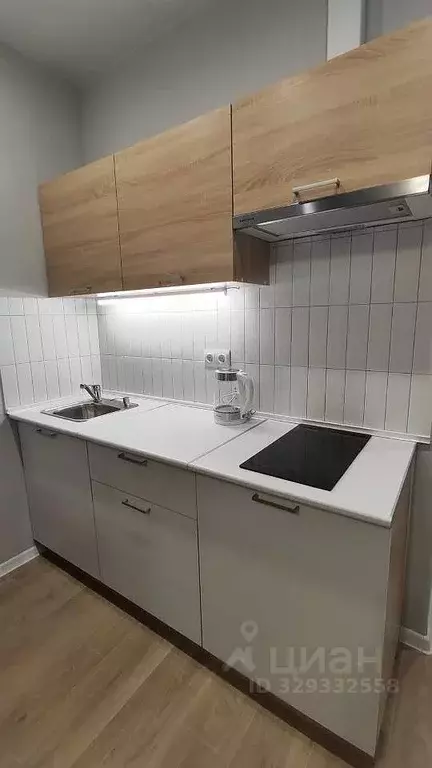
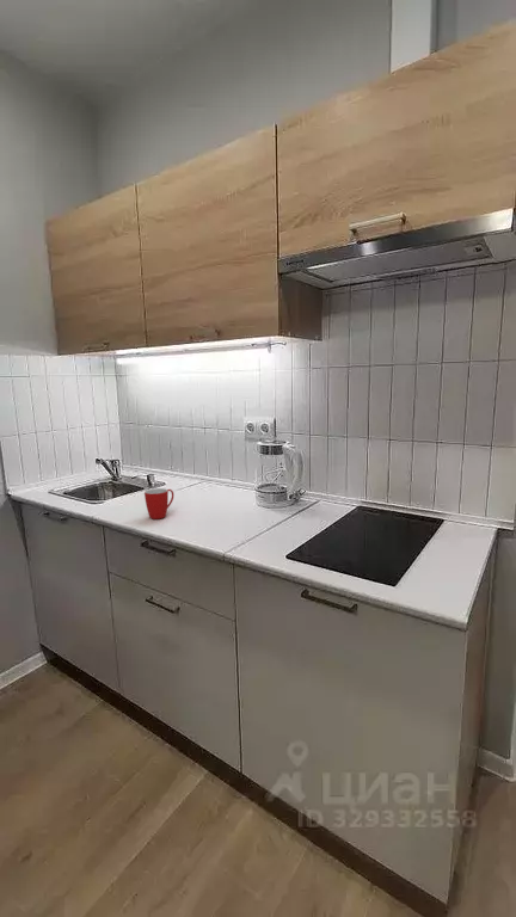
+ mug (160, 503)
